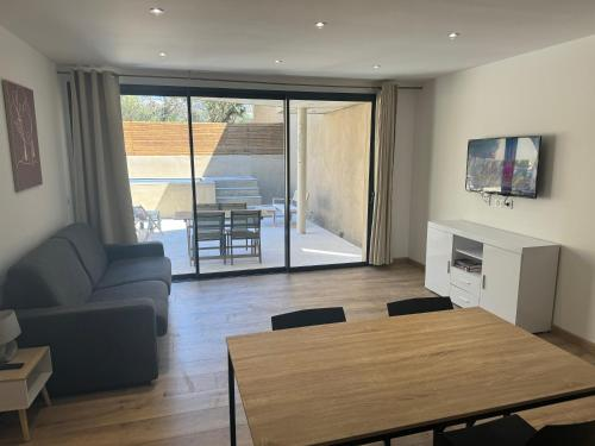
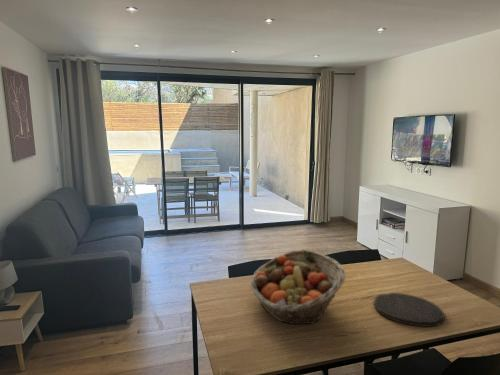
+ plate (407, 307)
+ fruit basket (295, 283)
